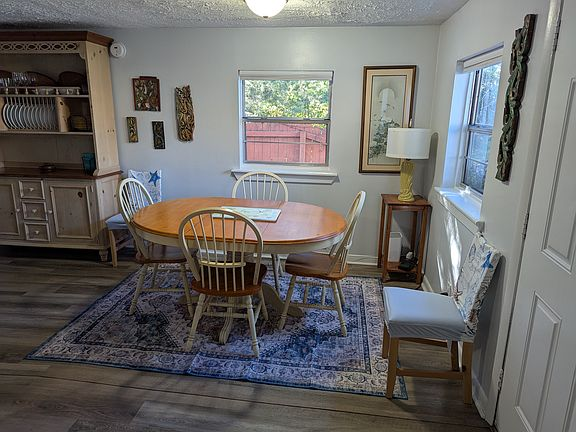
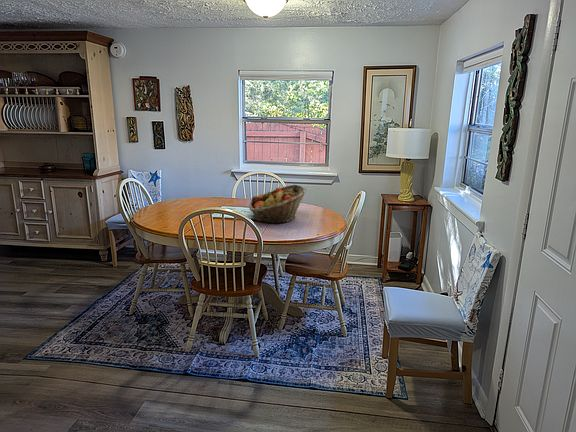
+ fruit basket (277, 202)
